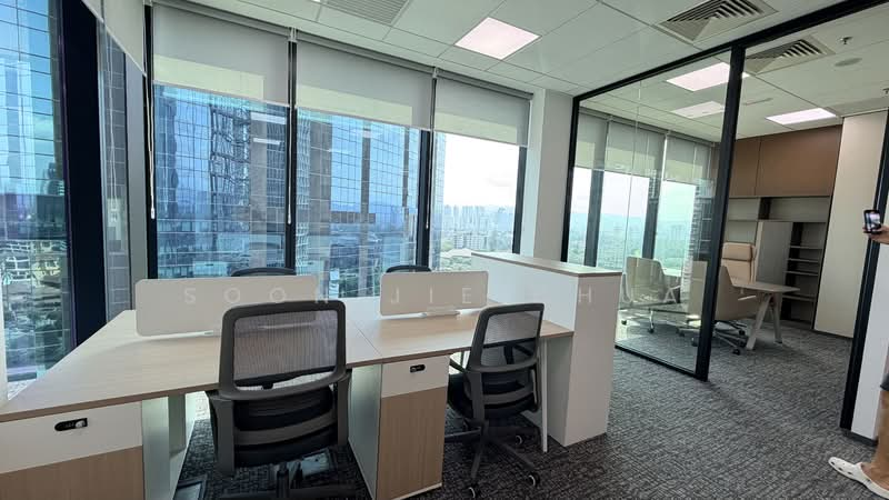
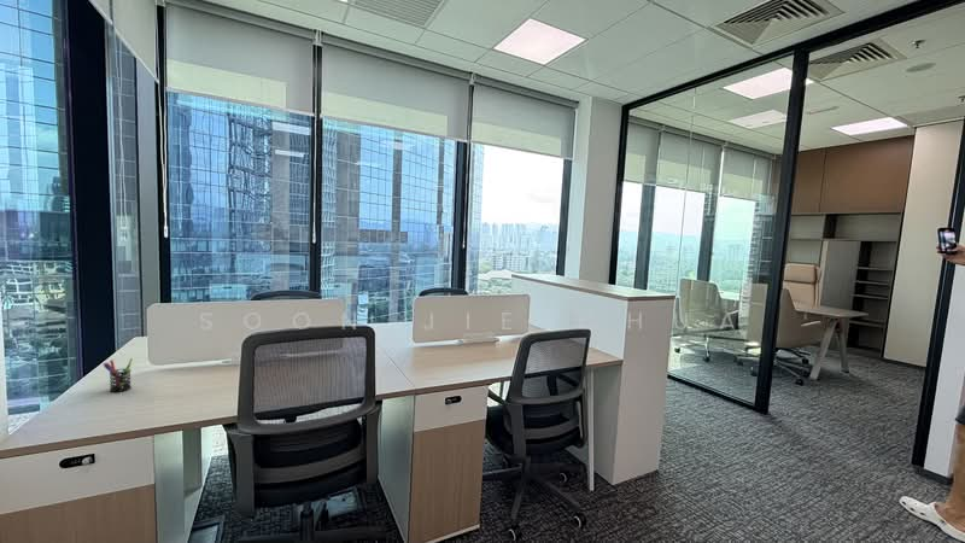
+ pen holder (121, 373)
